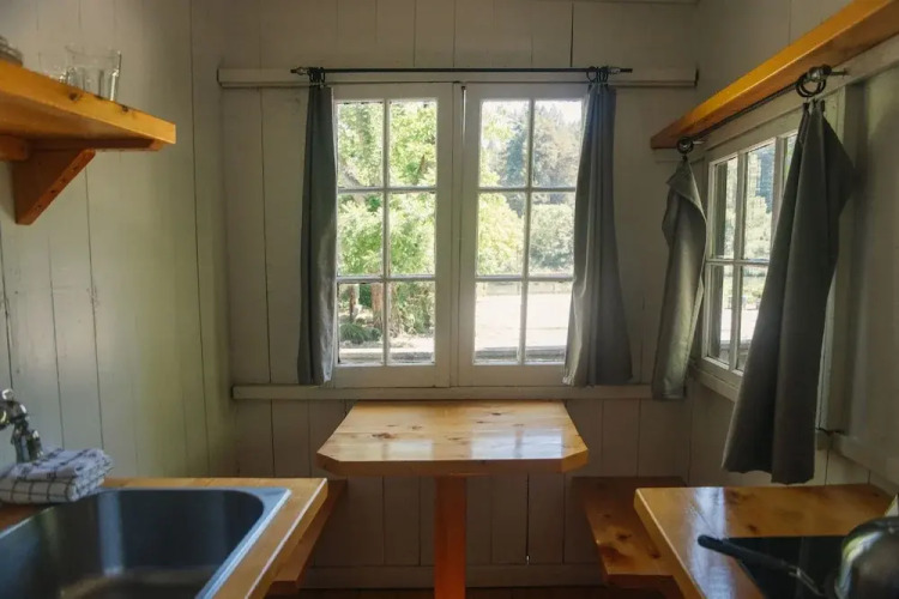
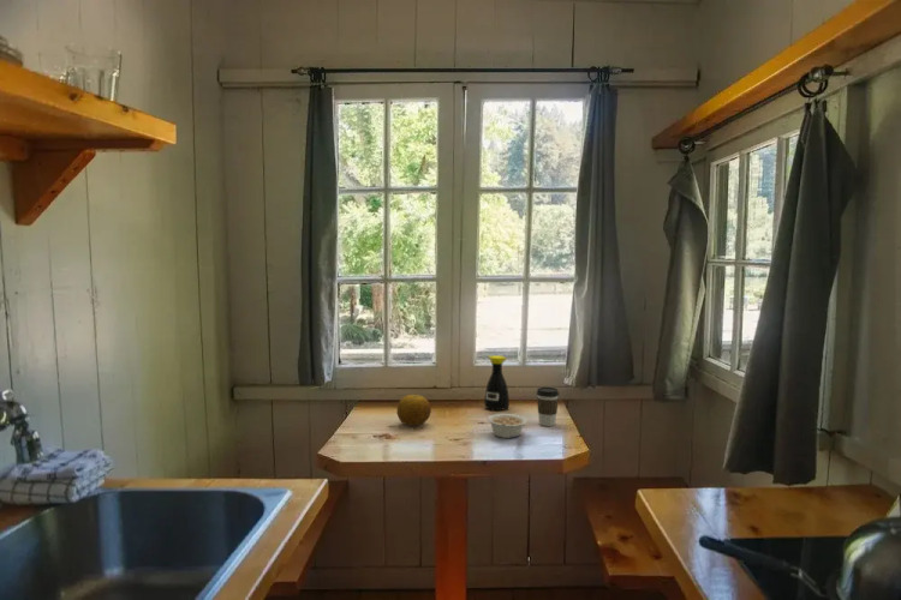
+ bottle (496, 382)
+ coffee cup (547, 406)
+ fruit (413, 409)
+ legume (507, 425)
